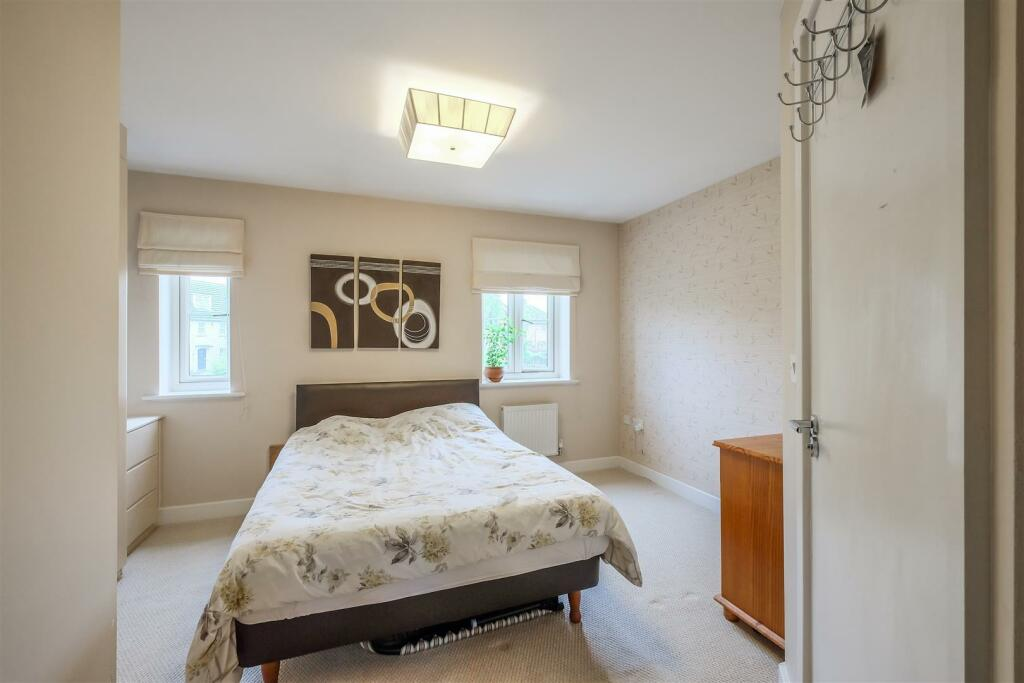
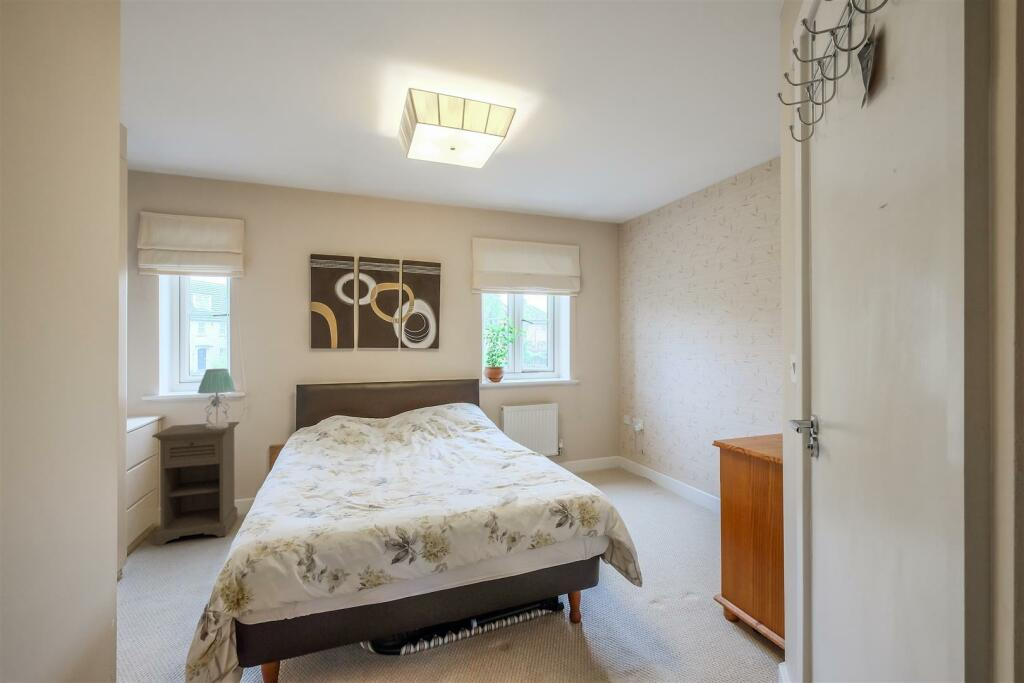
+ nightstand (199, 479)
+ table lamp (216, 398)
